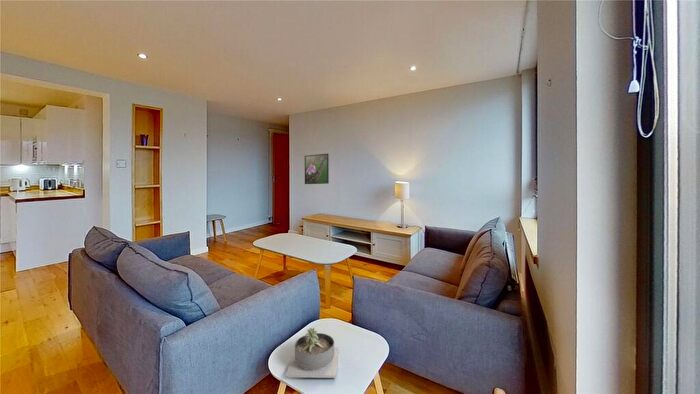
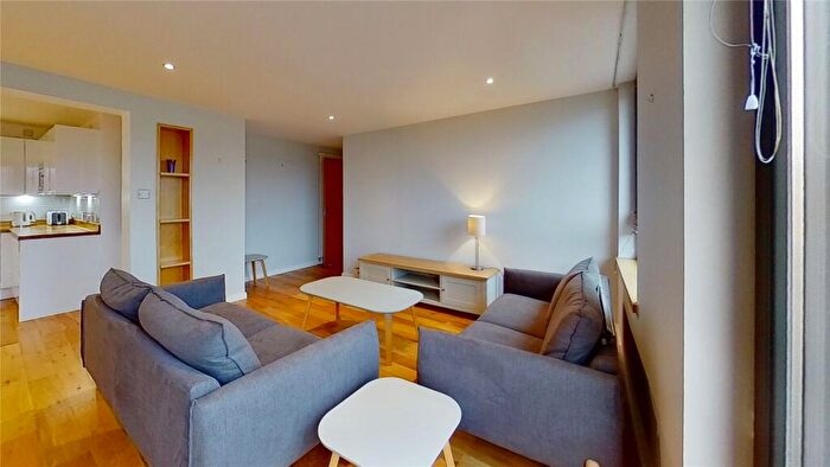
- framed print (316, 169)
- succulent planter (314, 345)
